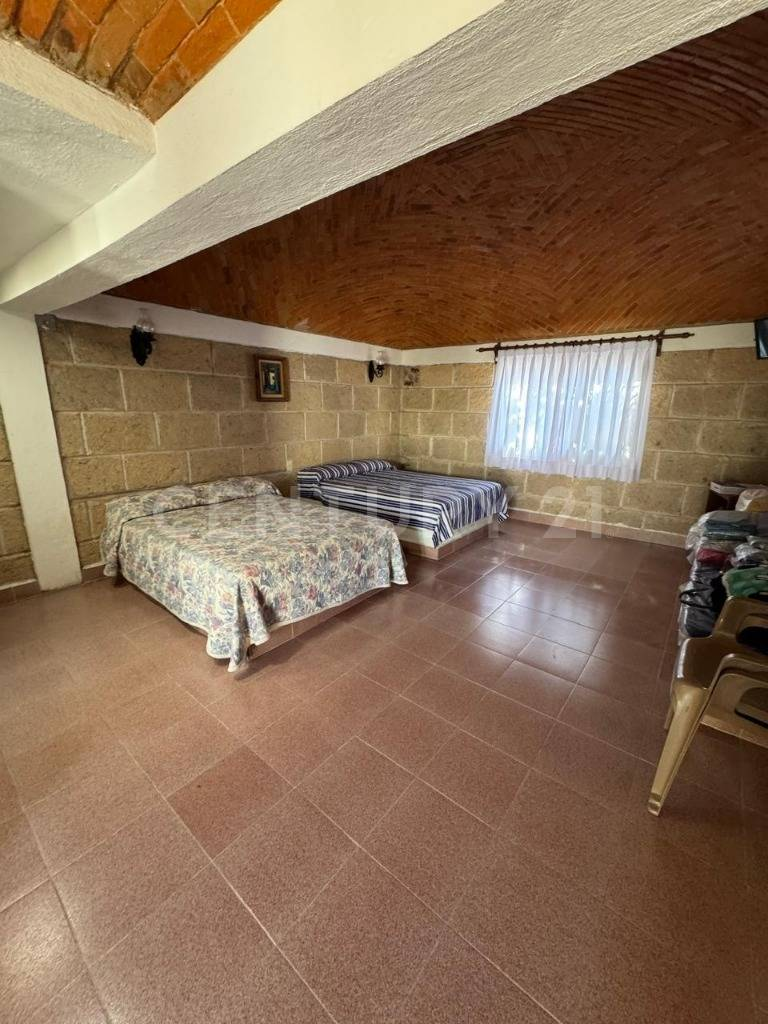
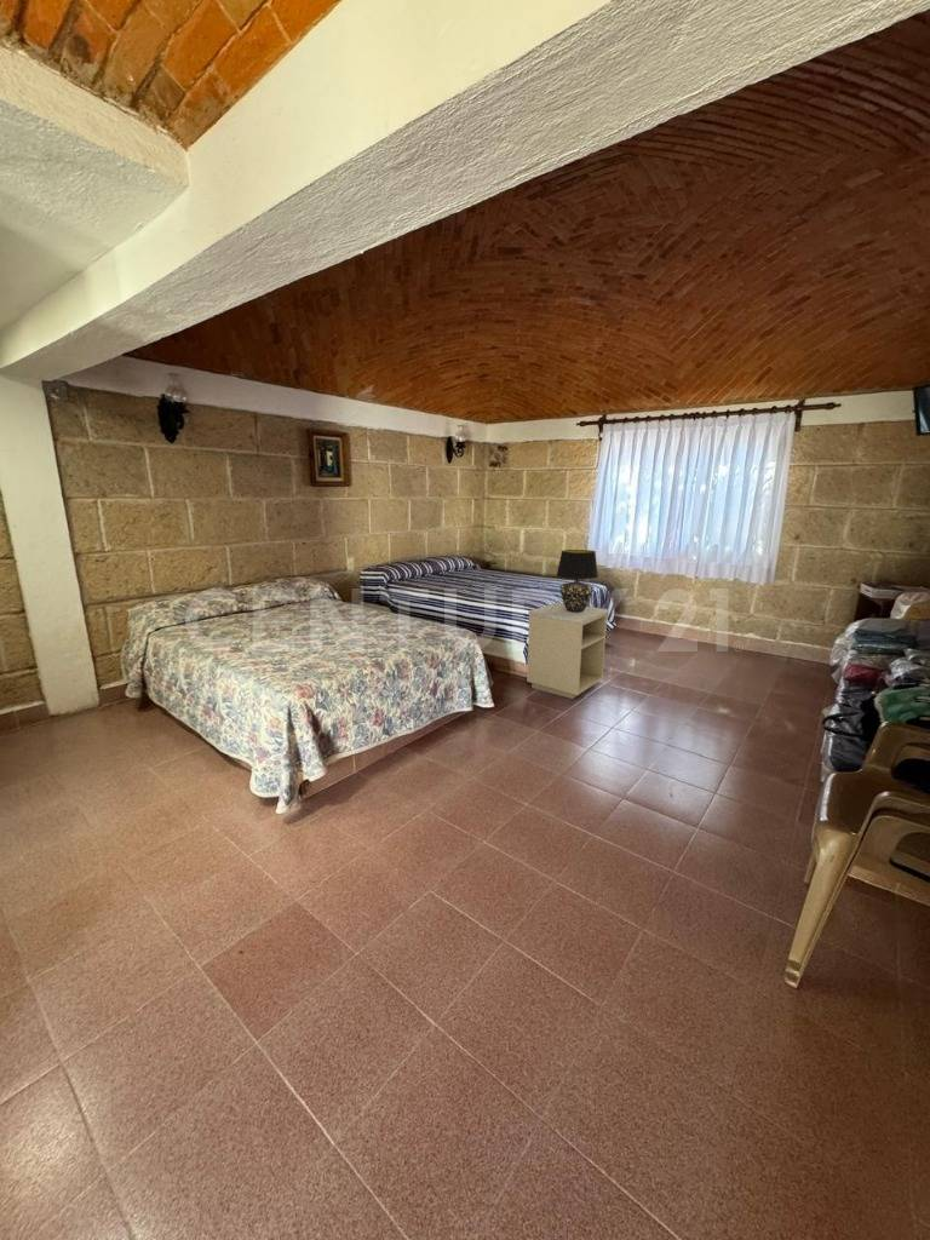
+ nightstand (566, 649)
+ table lamp (576, 580)
